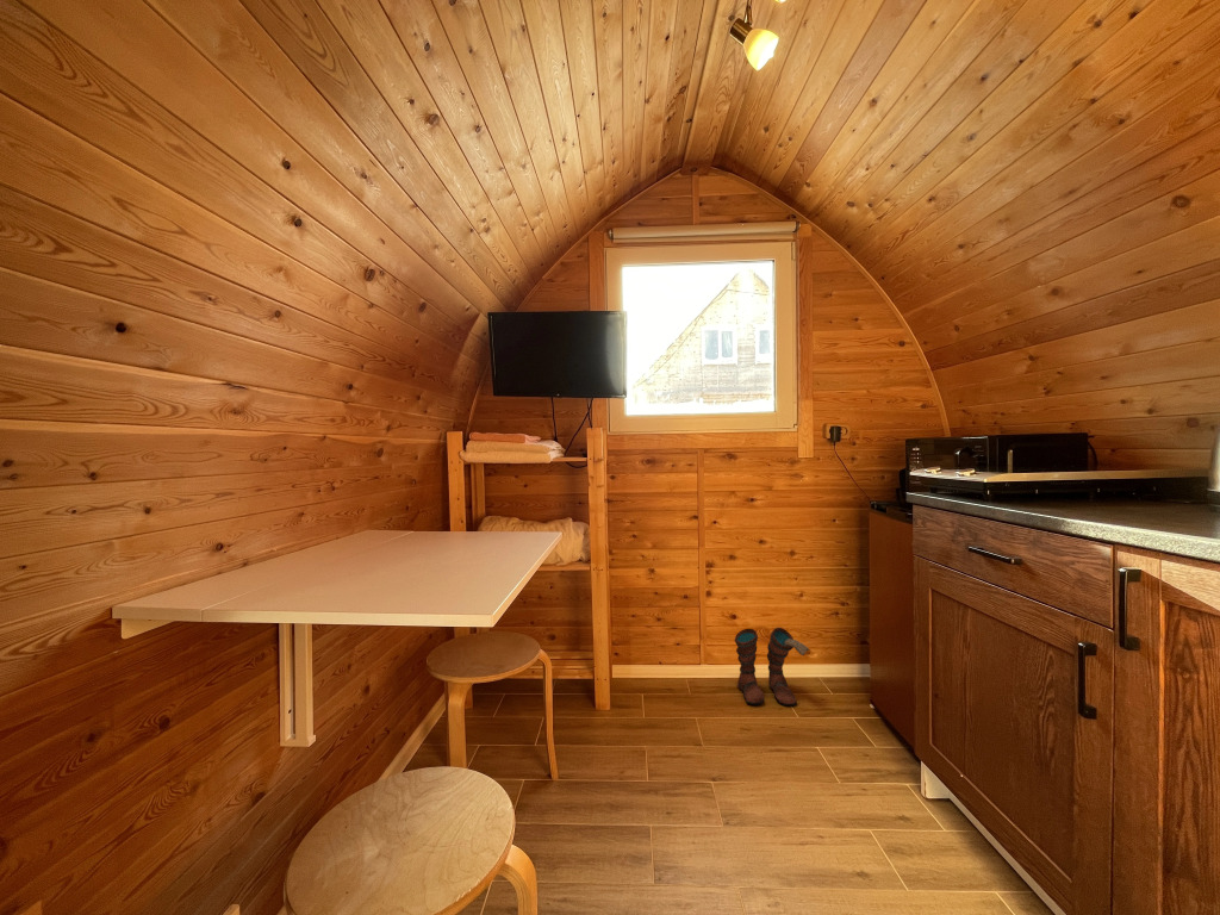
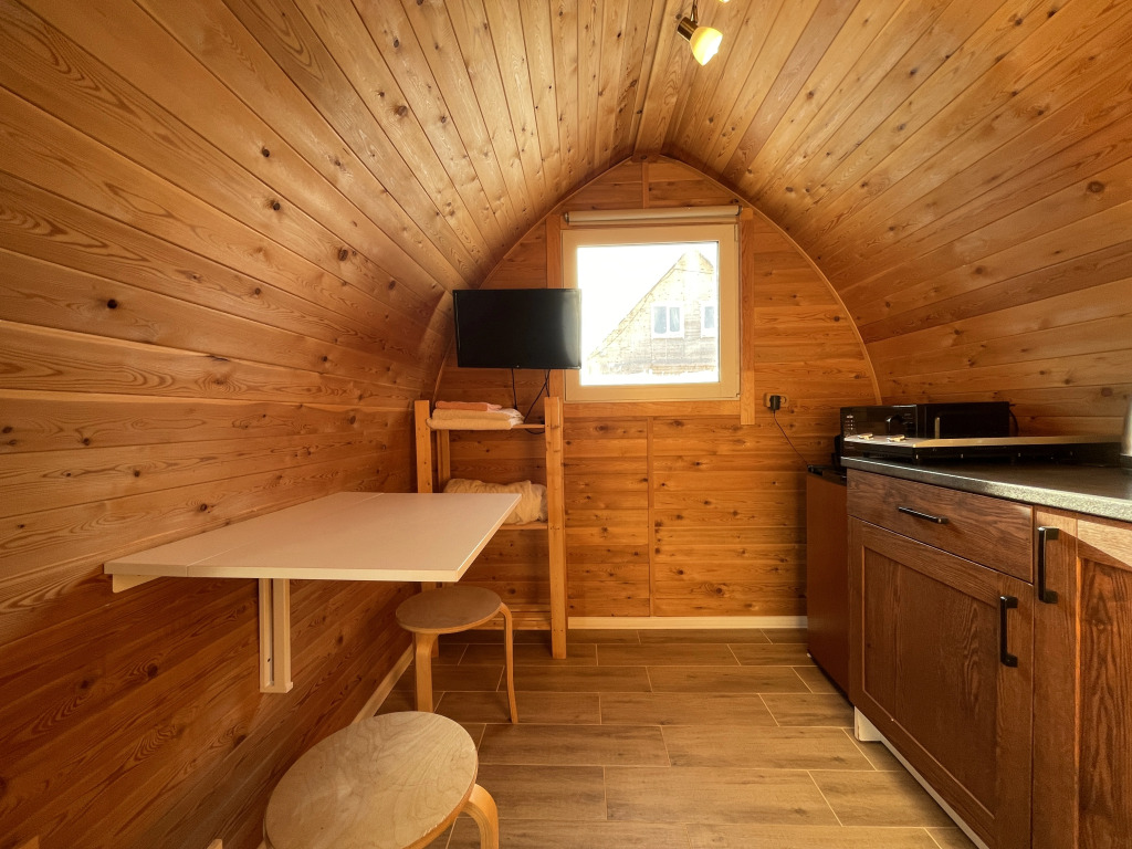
- boots (771, 661)
